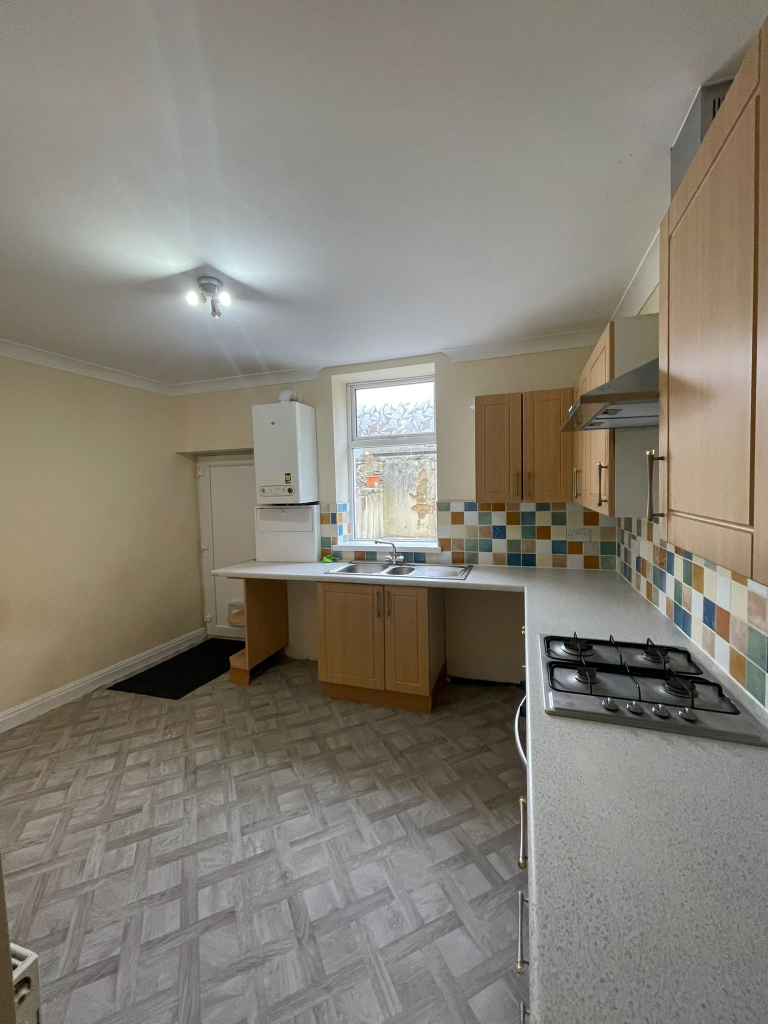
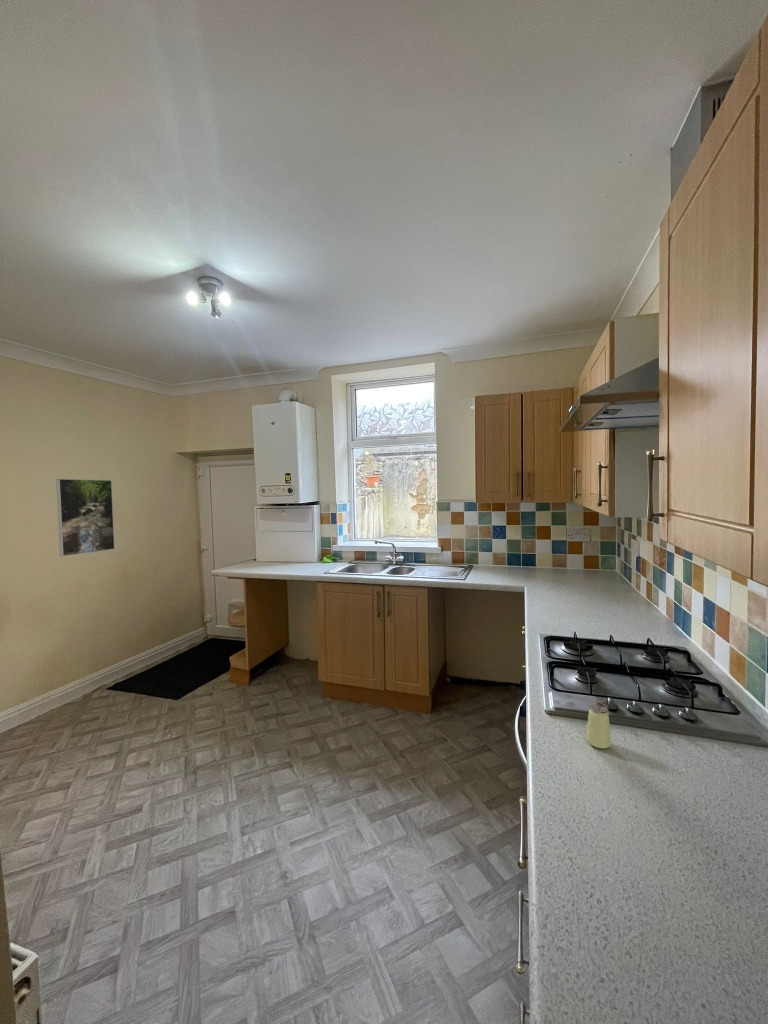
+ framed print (87, 516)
+ saltshaker (598, 722)
